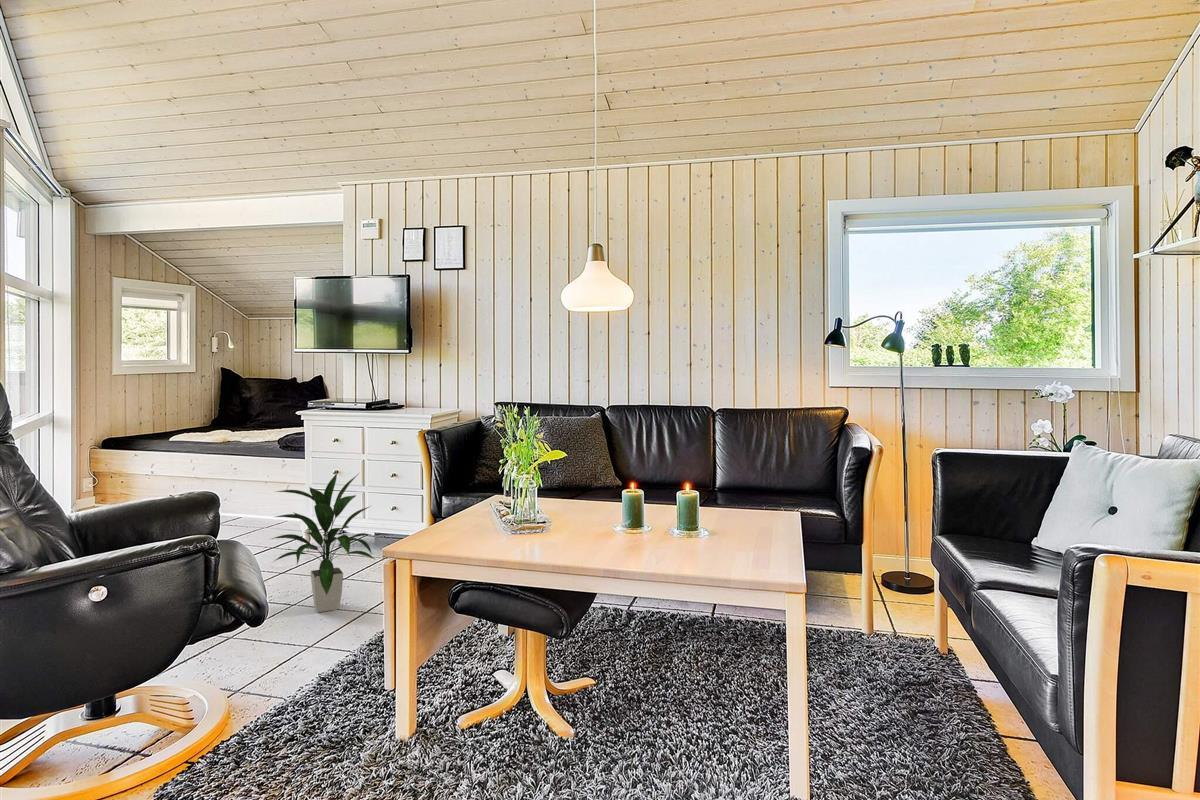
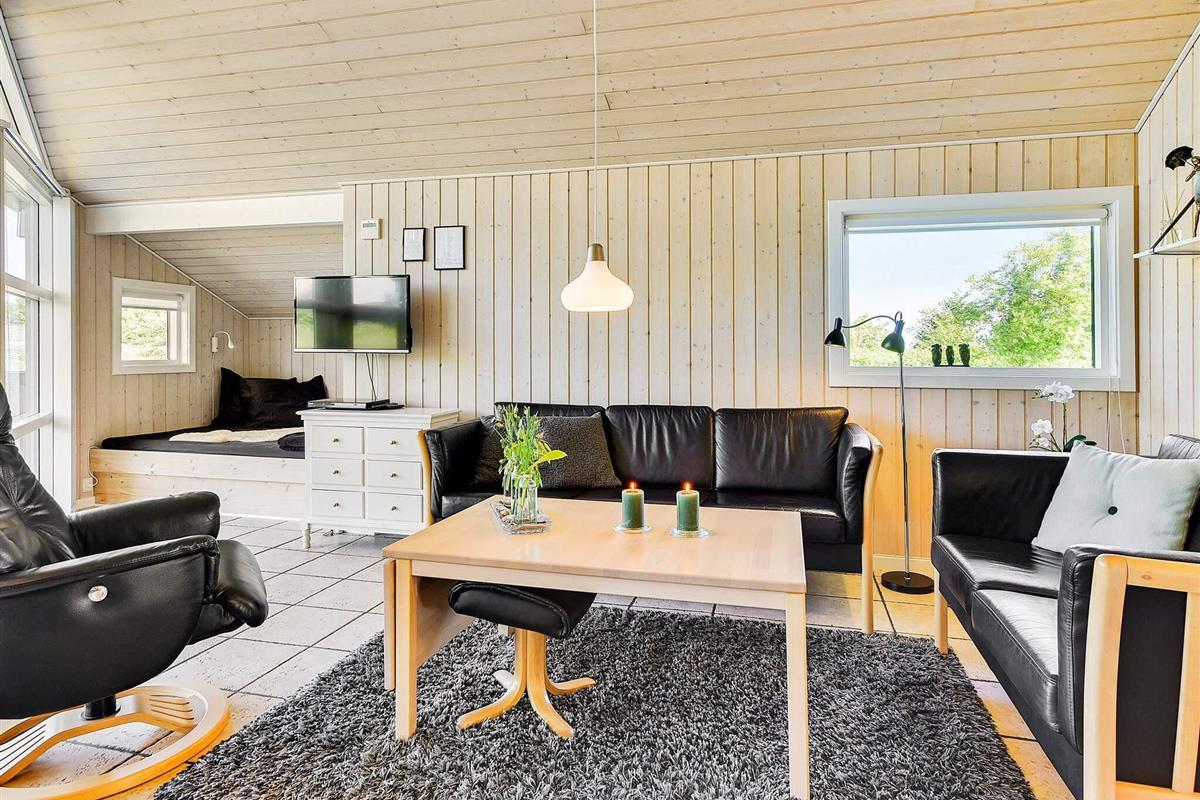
- indoor plant (324, 541)
